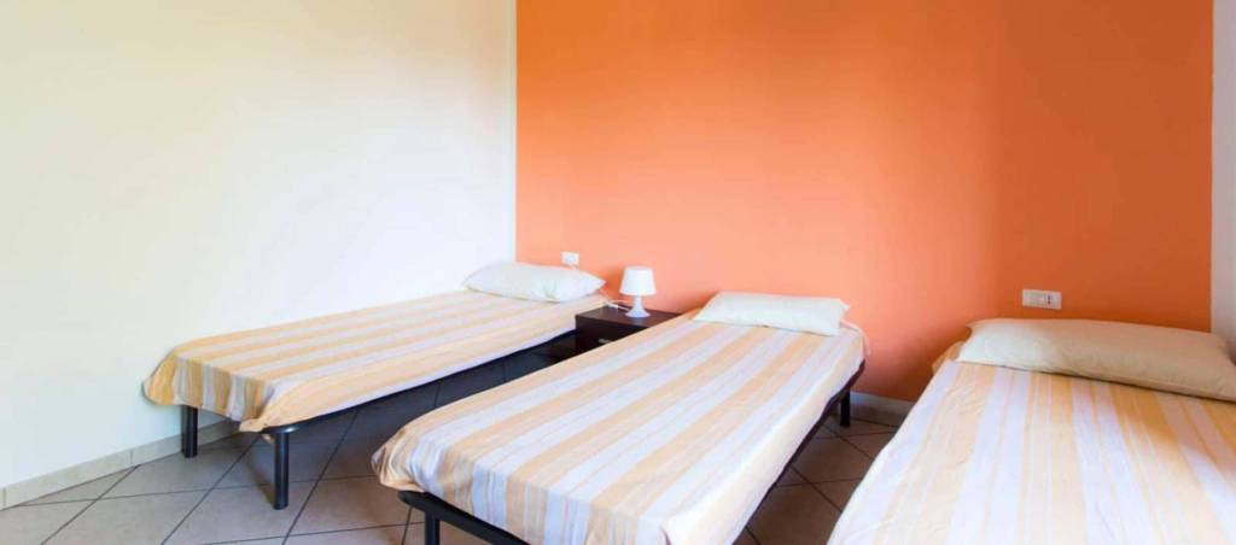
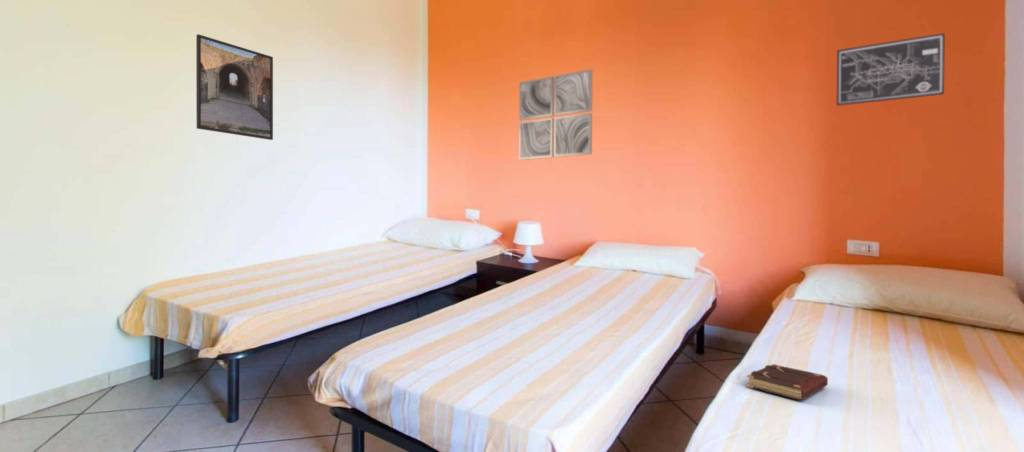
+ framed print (237, 90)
+ book (786, 380)
+ wall art (887, 71)
+ wall art (554, 117)
